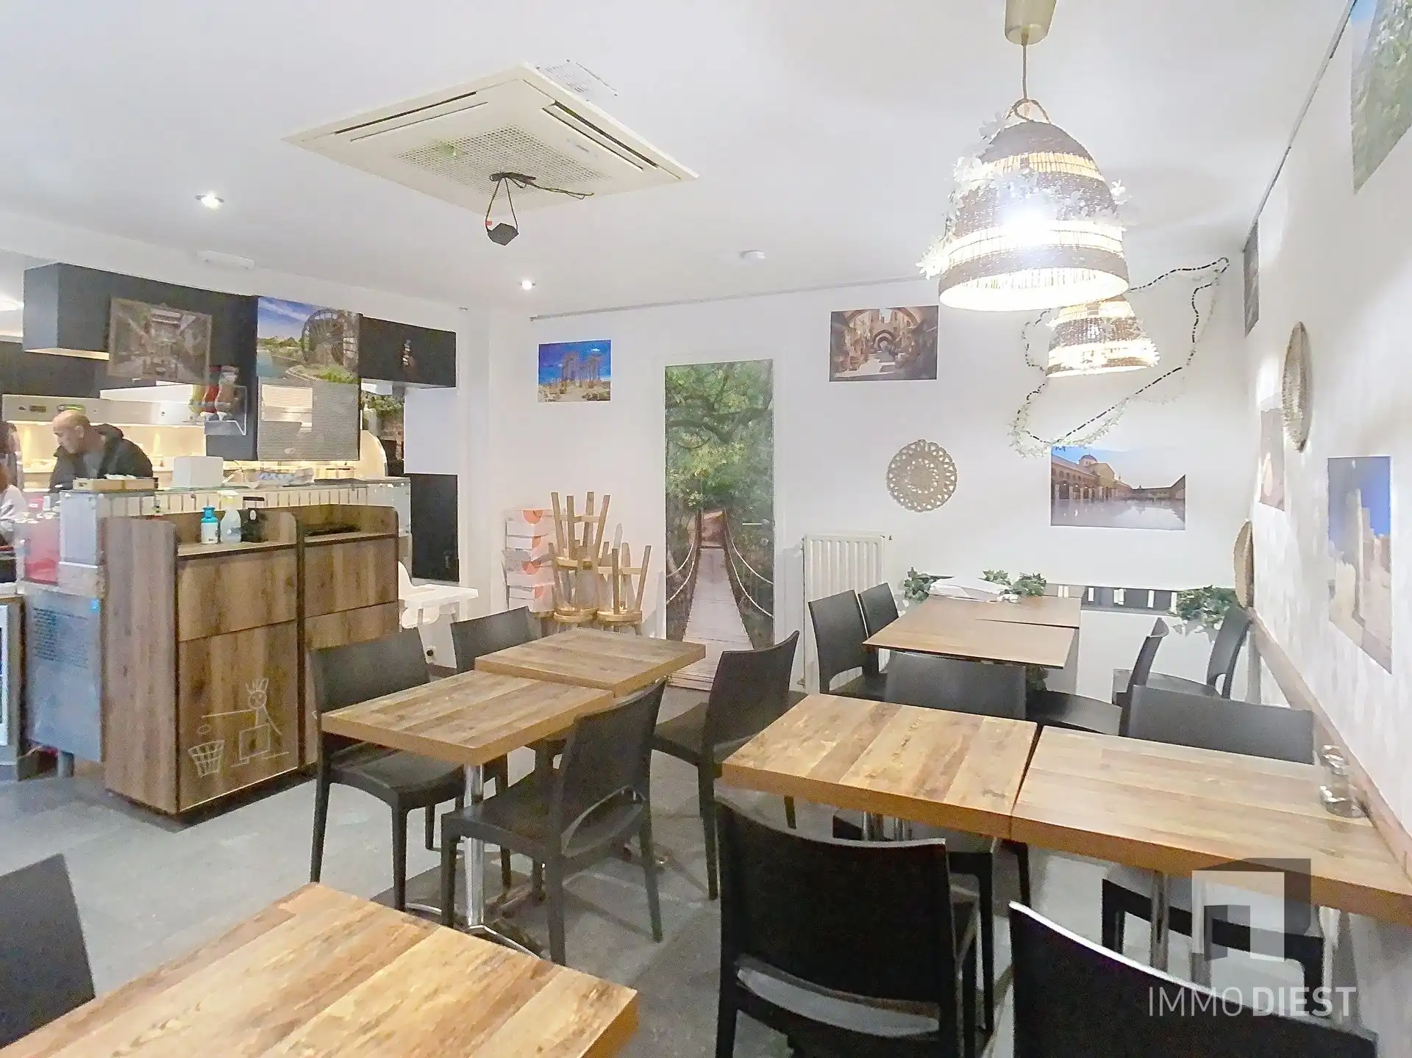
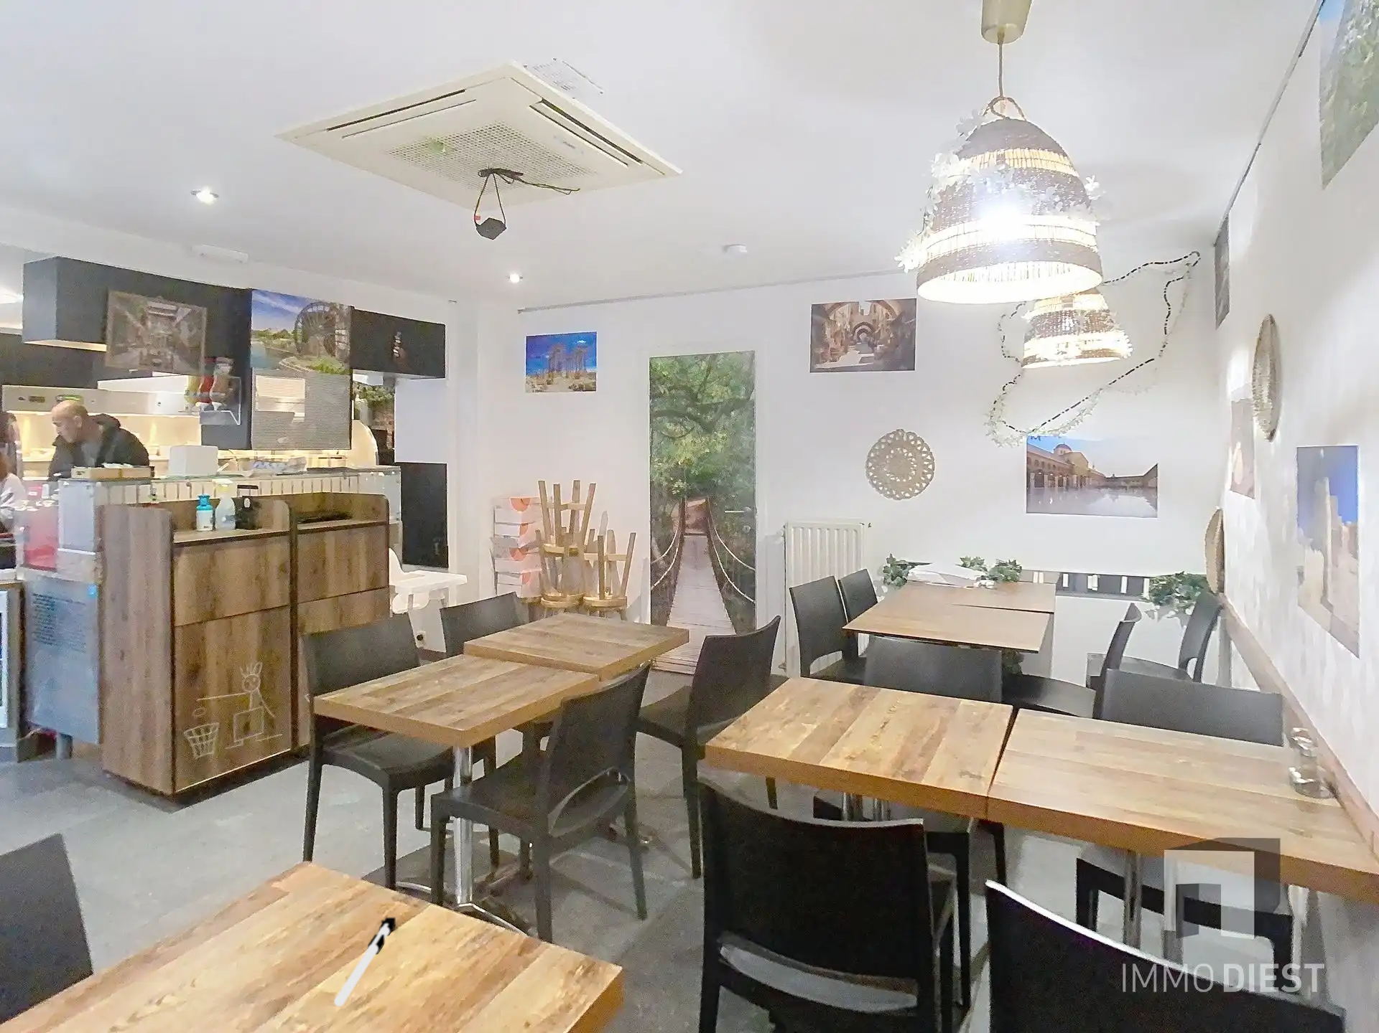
+ candle (367, 956)
